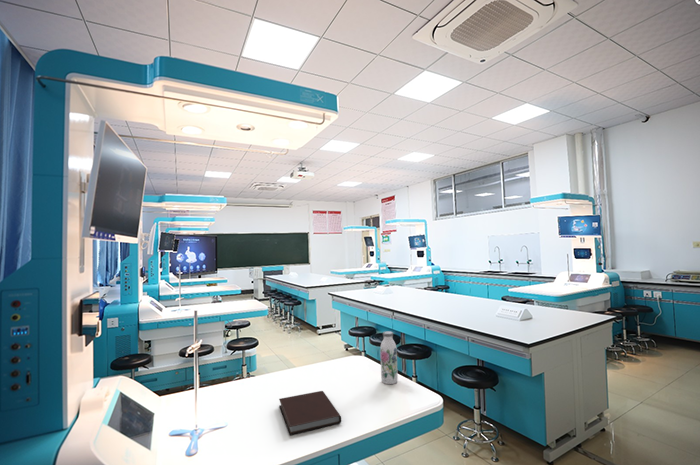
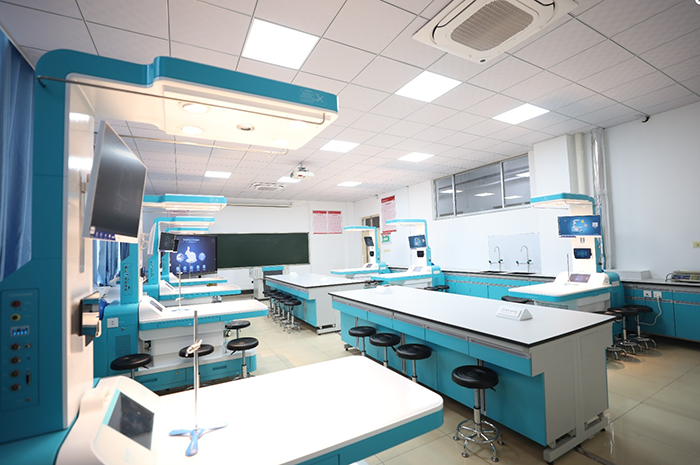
- notebook (308, 410)
- water bottle (388, 356)
